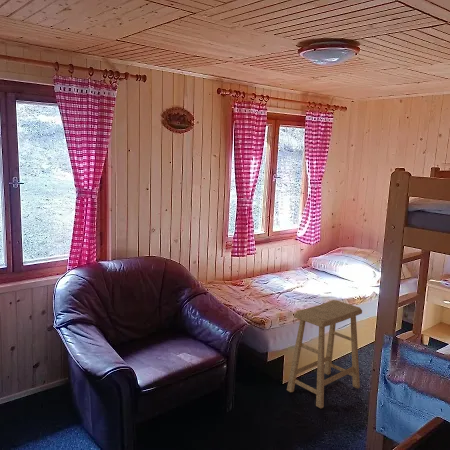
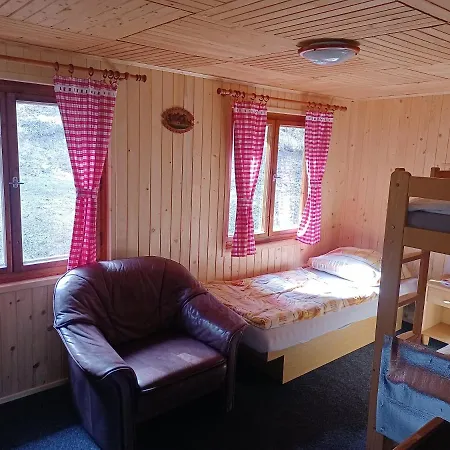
- stool (327, 350)
